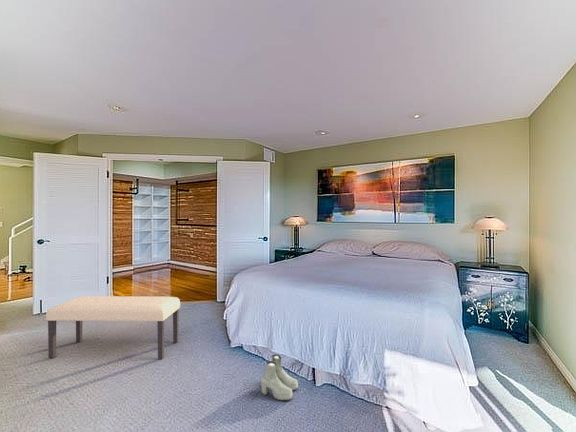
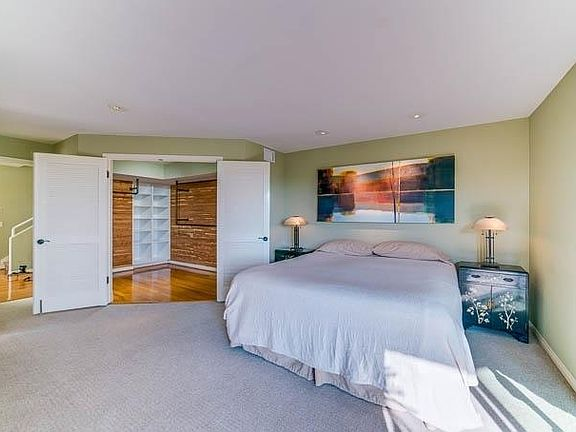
- bench (117, 320)
- boots (279, 375)
